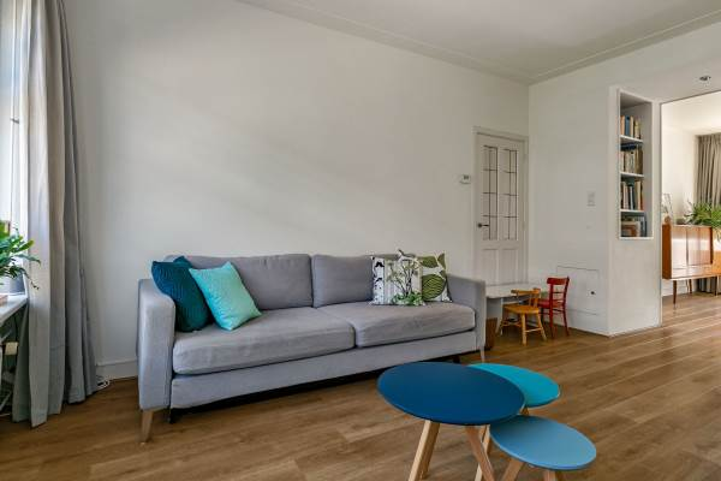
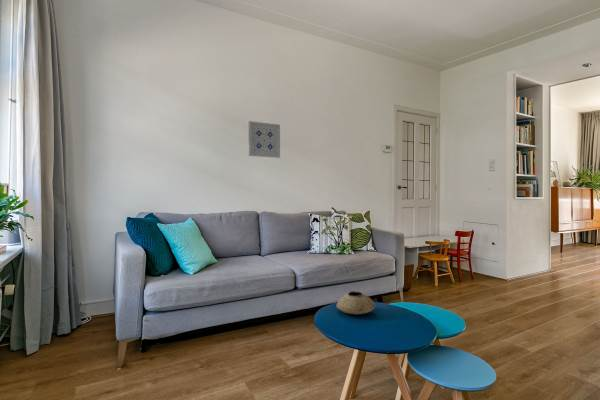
+ wall art (264, 139)
+ ceramic bowl (355, 302)
